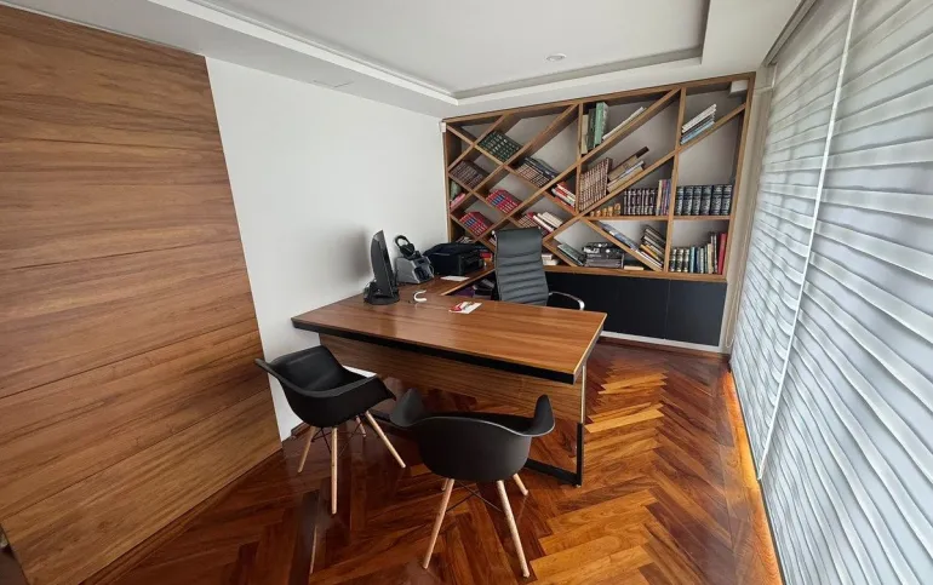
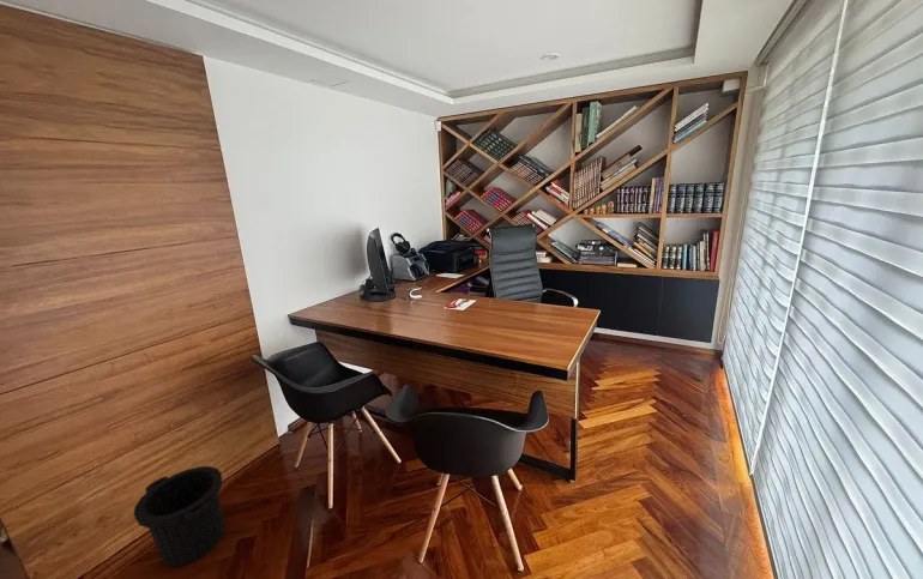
+ trash can (187, 517)
